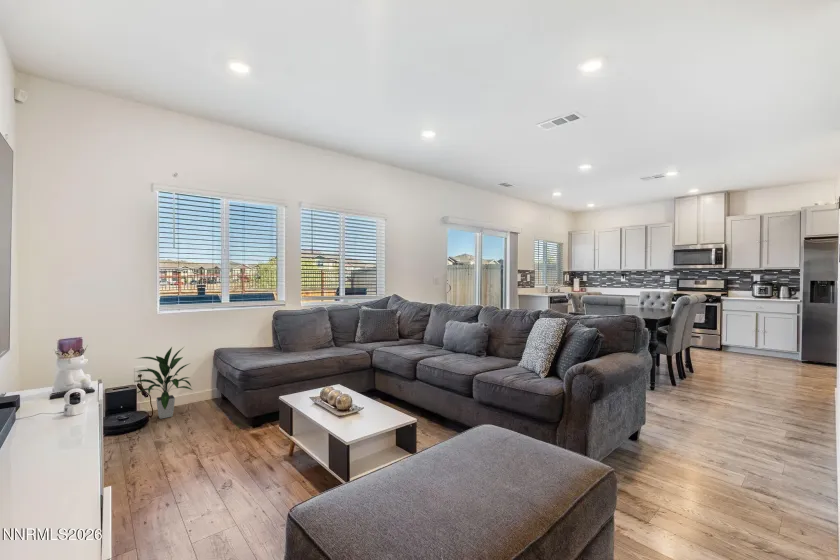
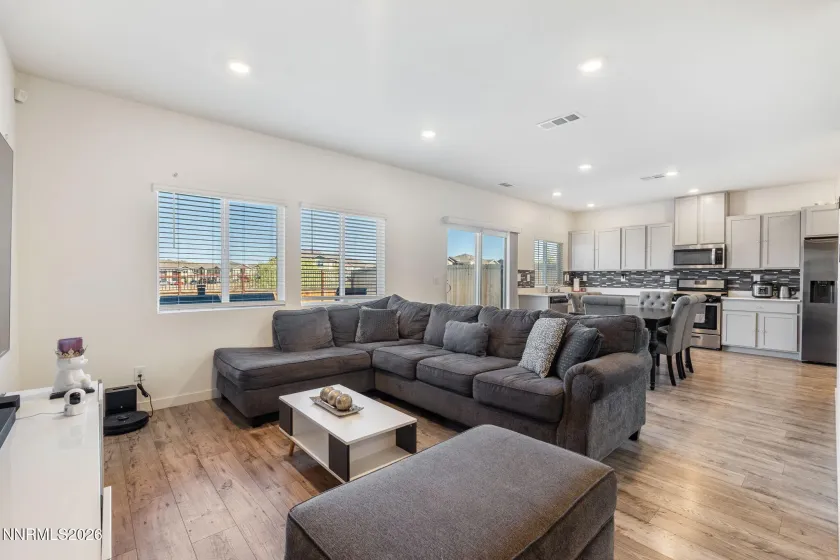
- indoor plant (164, 382)
